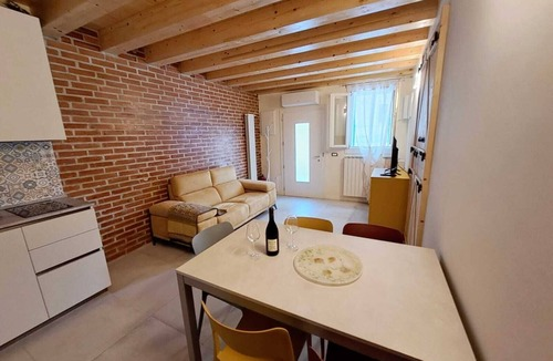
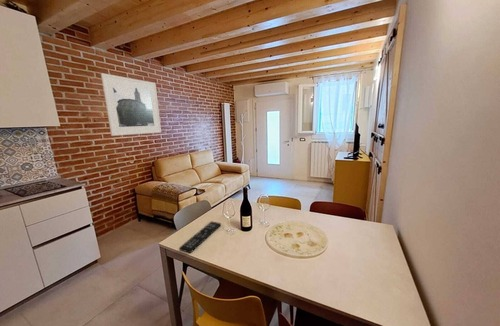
+ remote control (202, 234)
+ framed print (135, 107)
